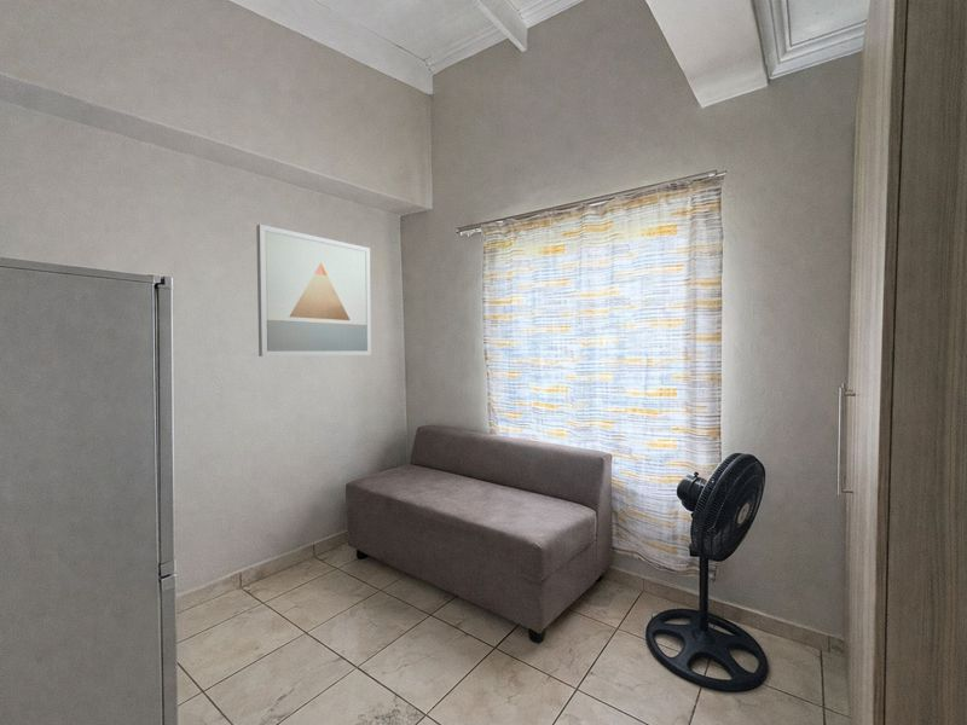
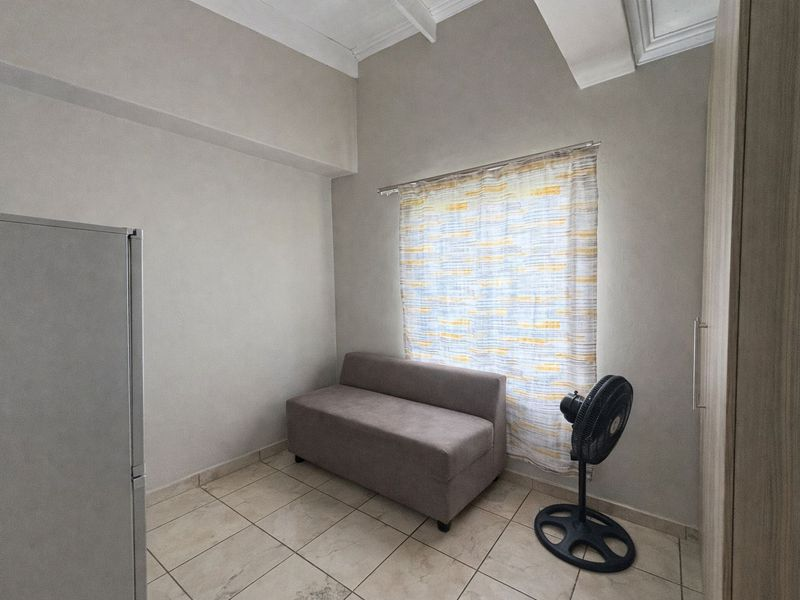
- wall art (319, 296)
